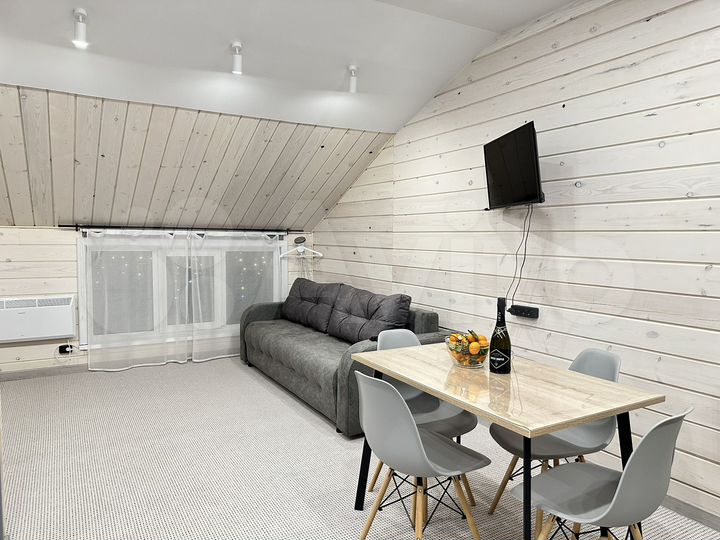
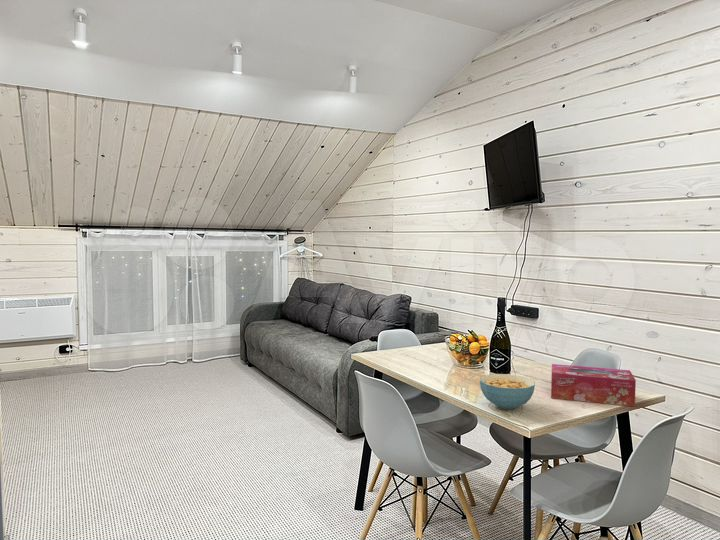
+ cereal bowl (506, 393)
+ tissue box (590, 383)
